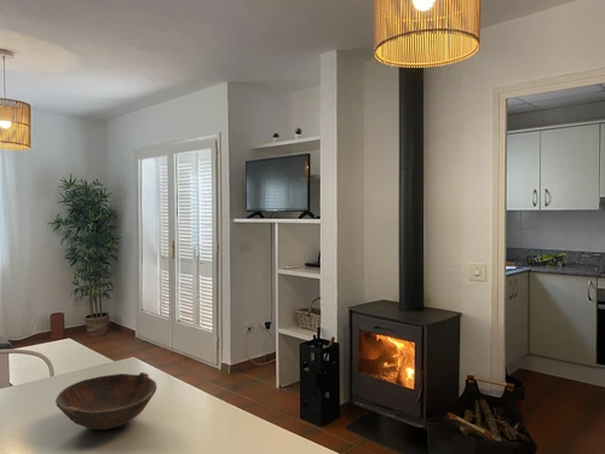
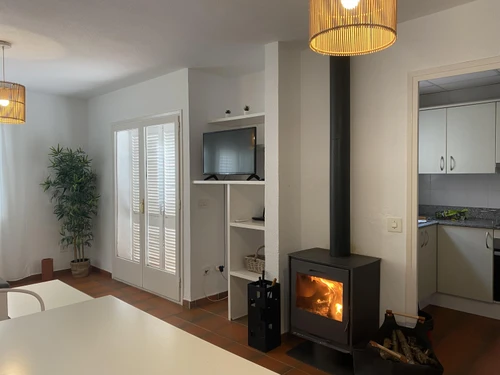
- bowl (109, 404)
